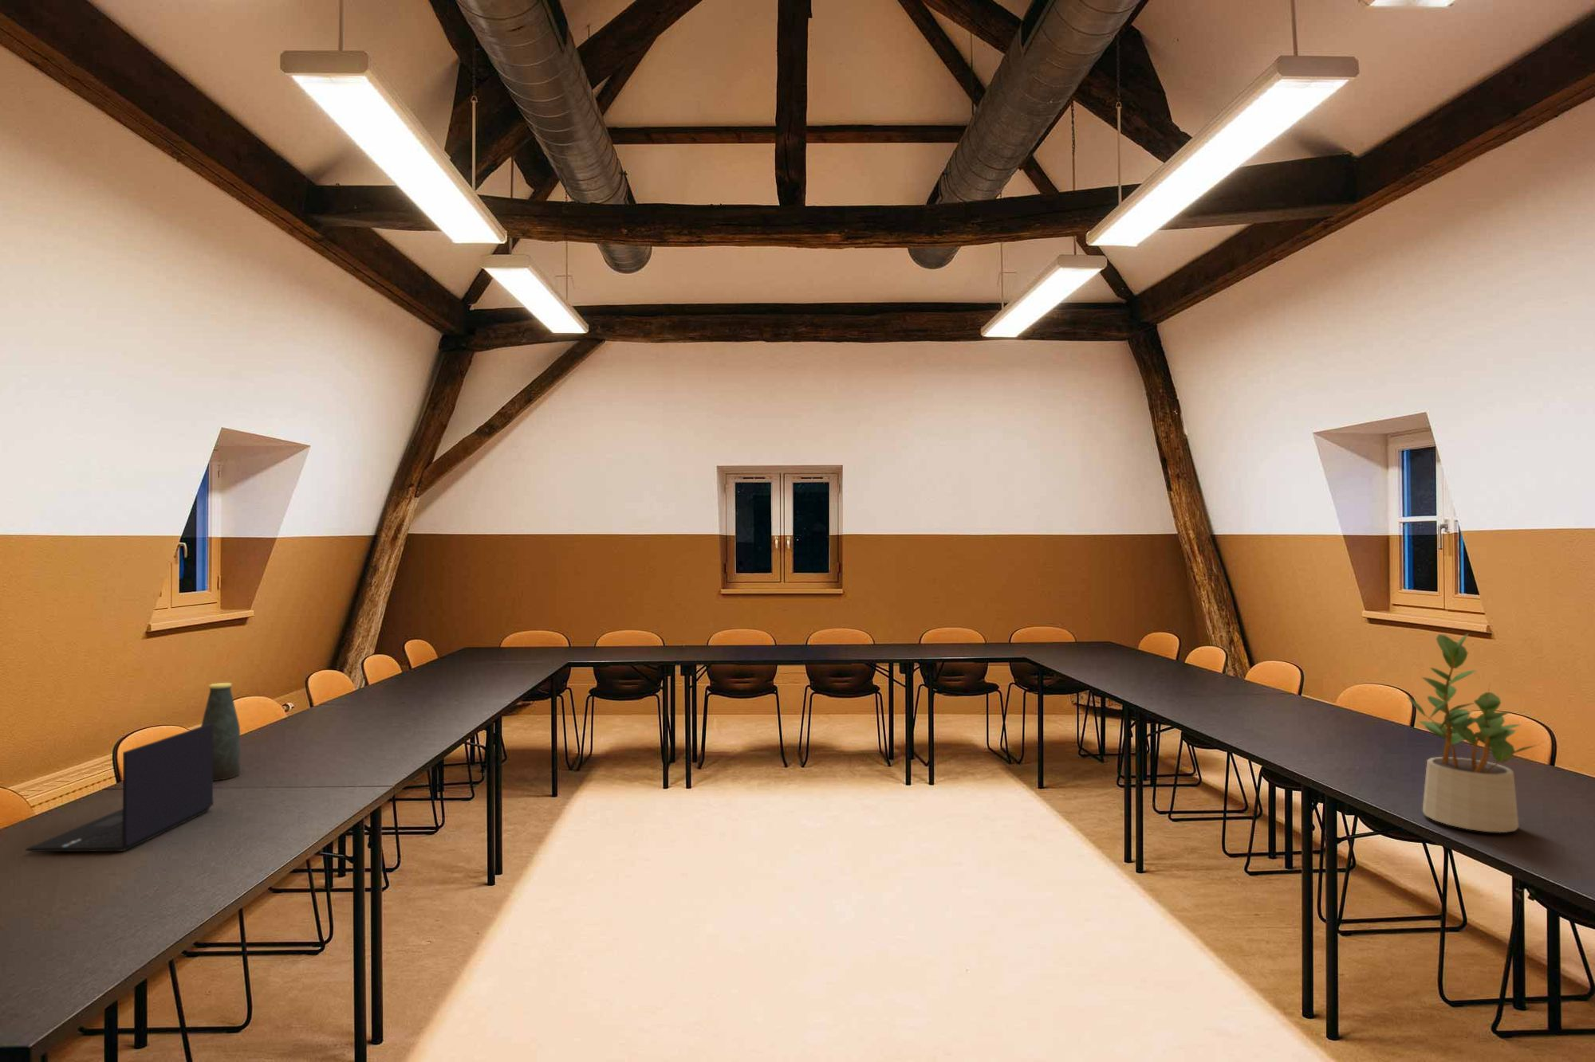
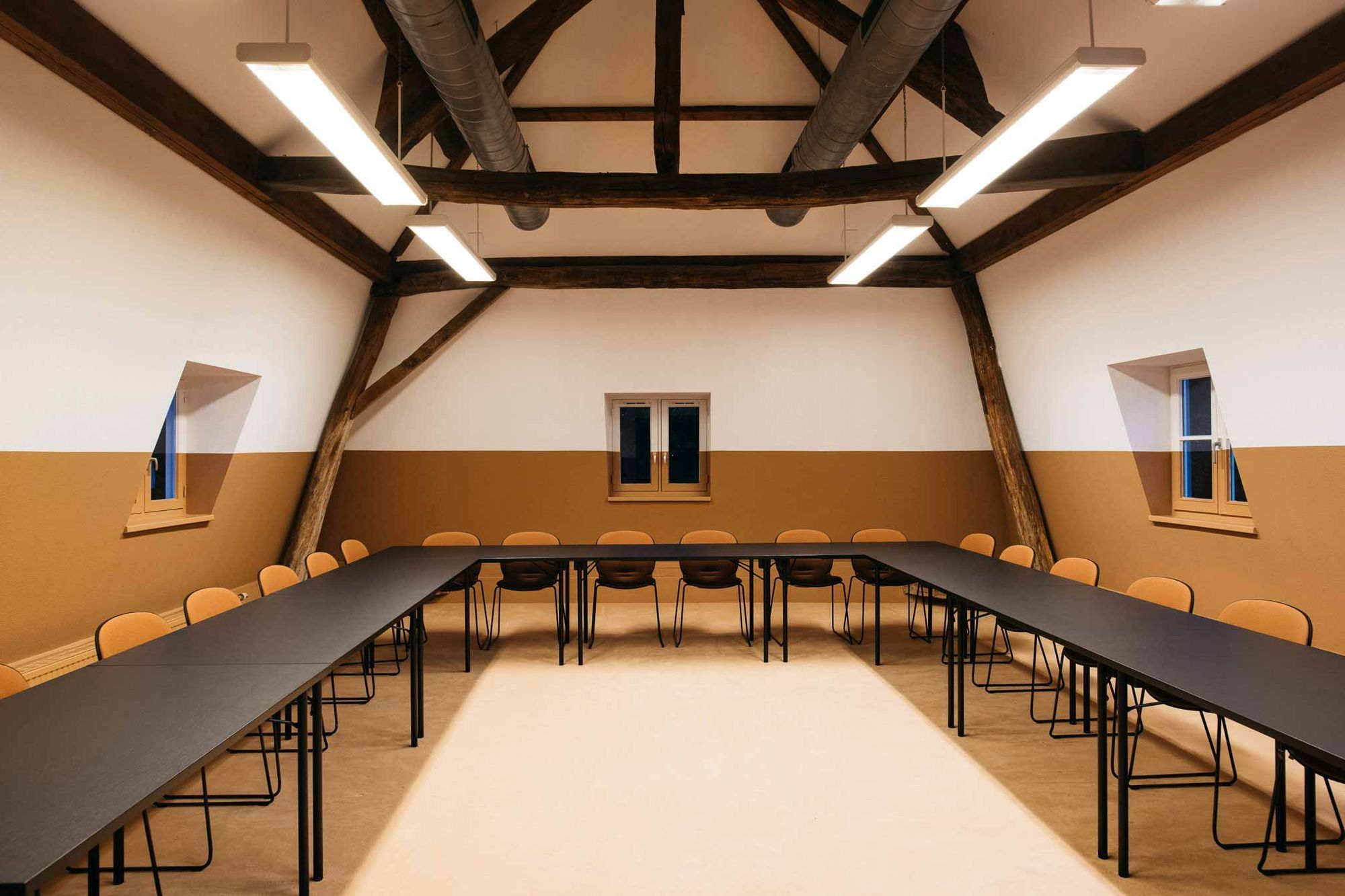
- bottle (221, 730)
- potted plant (1478, 732)
- laptop (127, 783)
